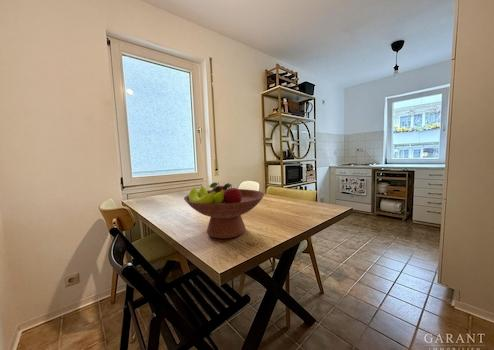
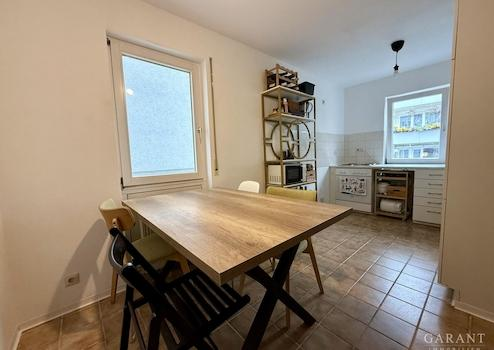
- fruit bowl (225, 206)
